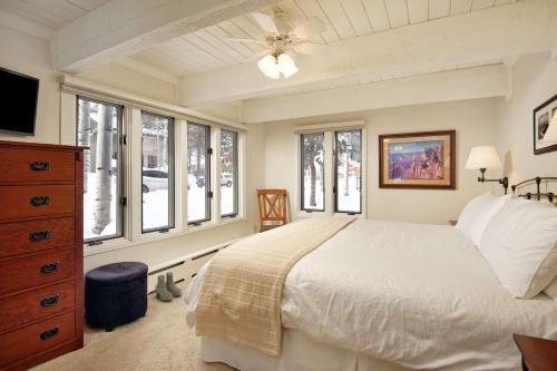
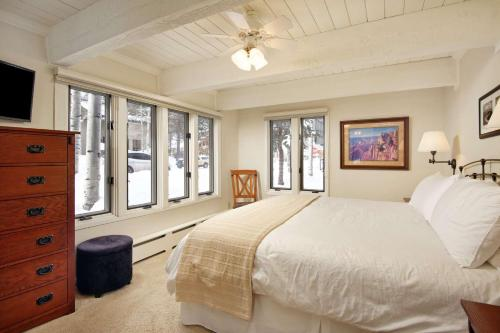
- boots (168, 285)
